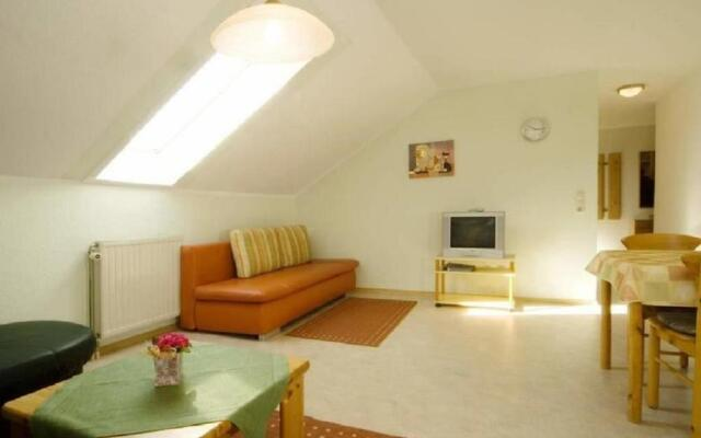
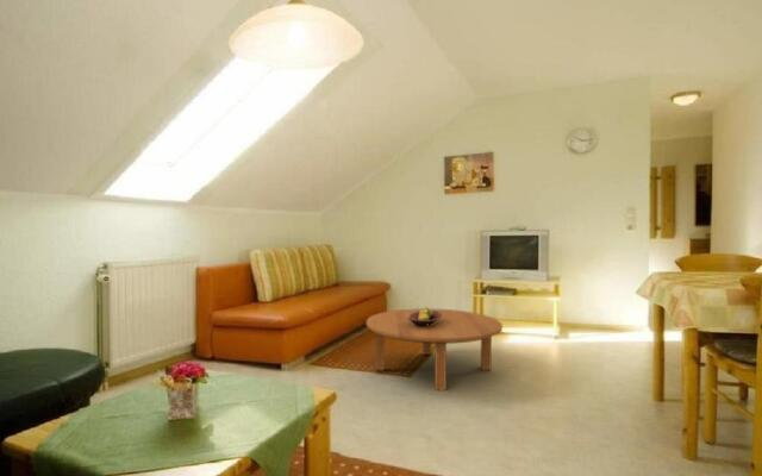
+ fruit bowl (424, 315)
+ coffee table (430, 345)
